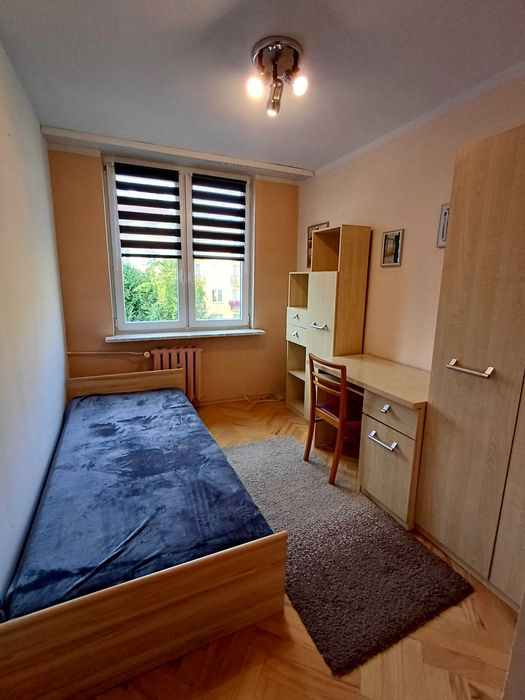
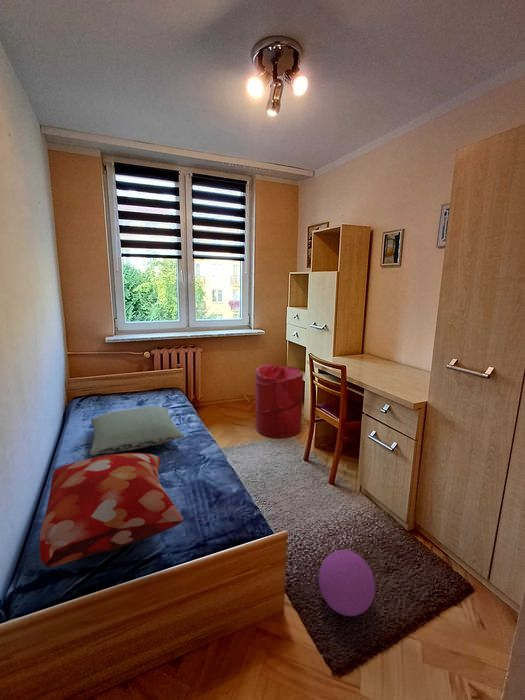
+ laundry hamper (278, 399)
+ ball (346, 581)
+ pillow (134, 427)
+ decorative pillow (113, 498)
